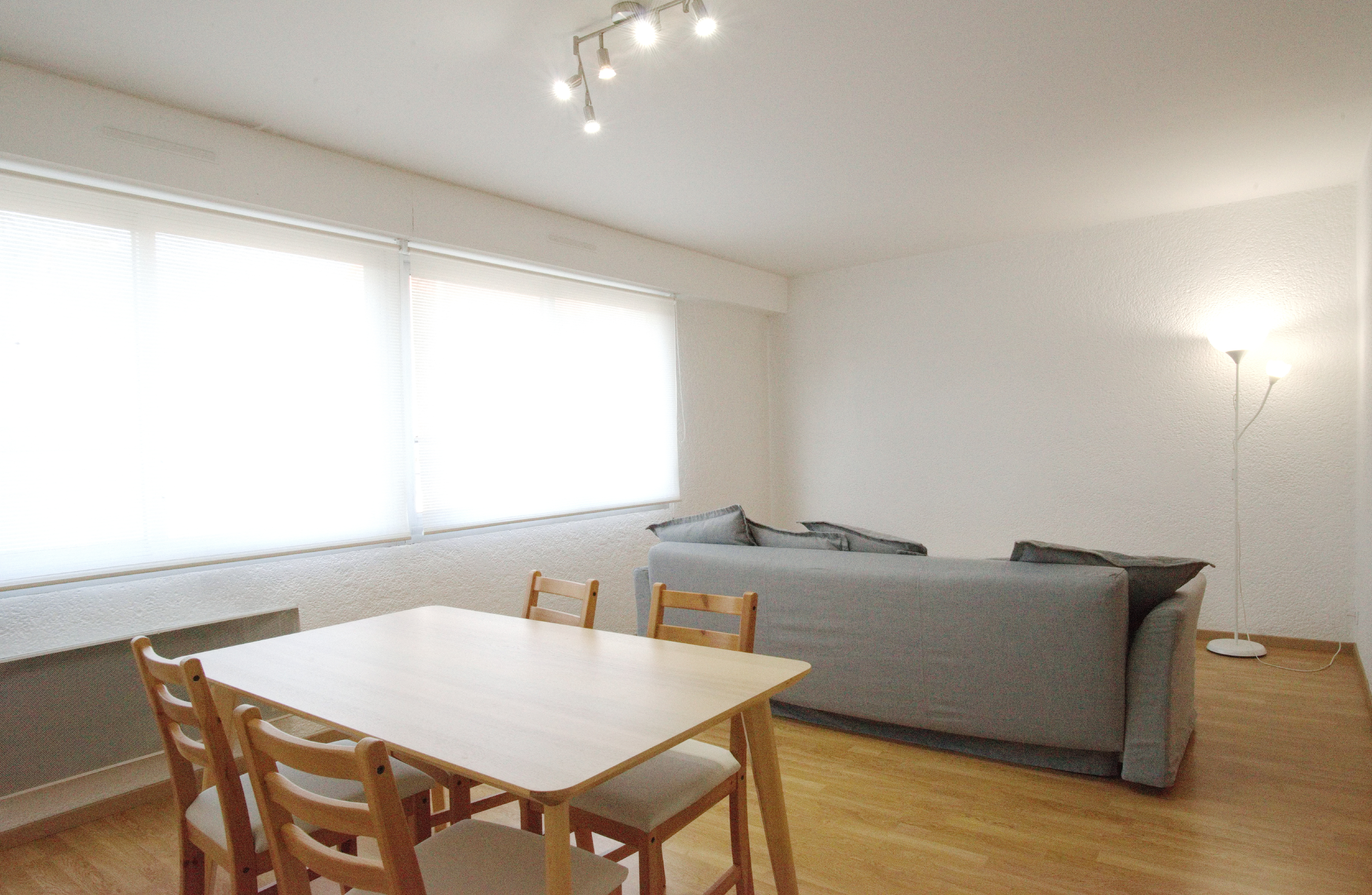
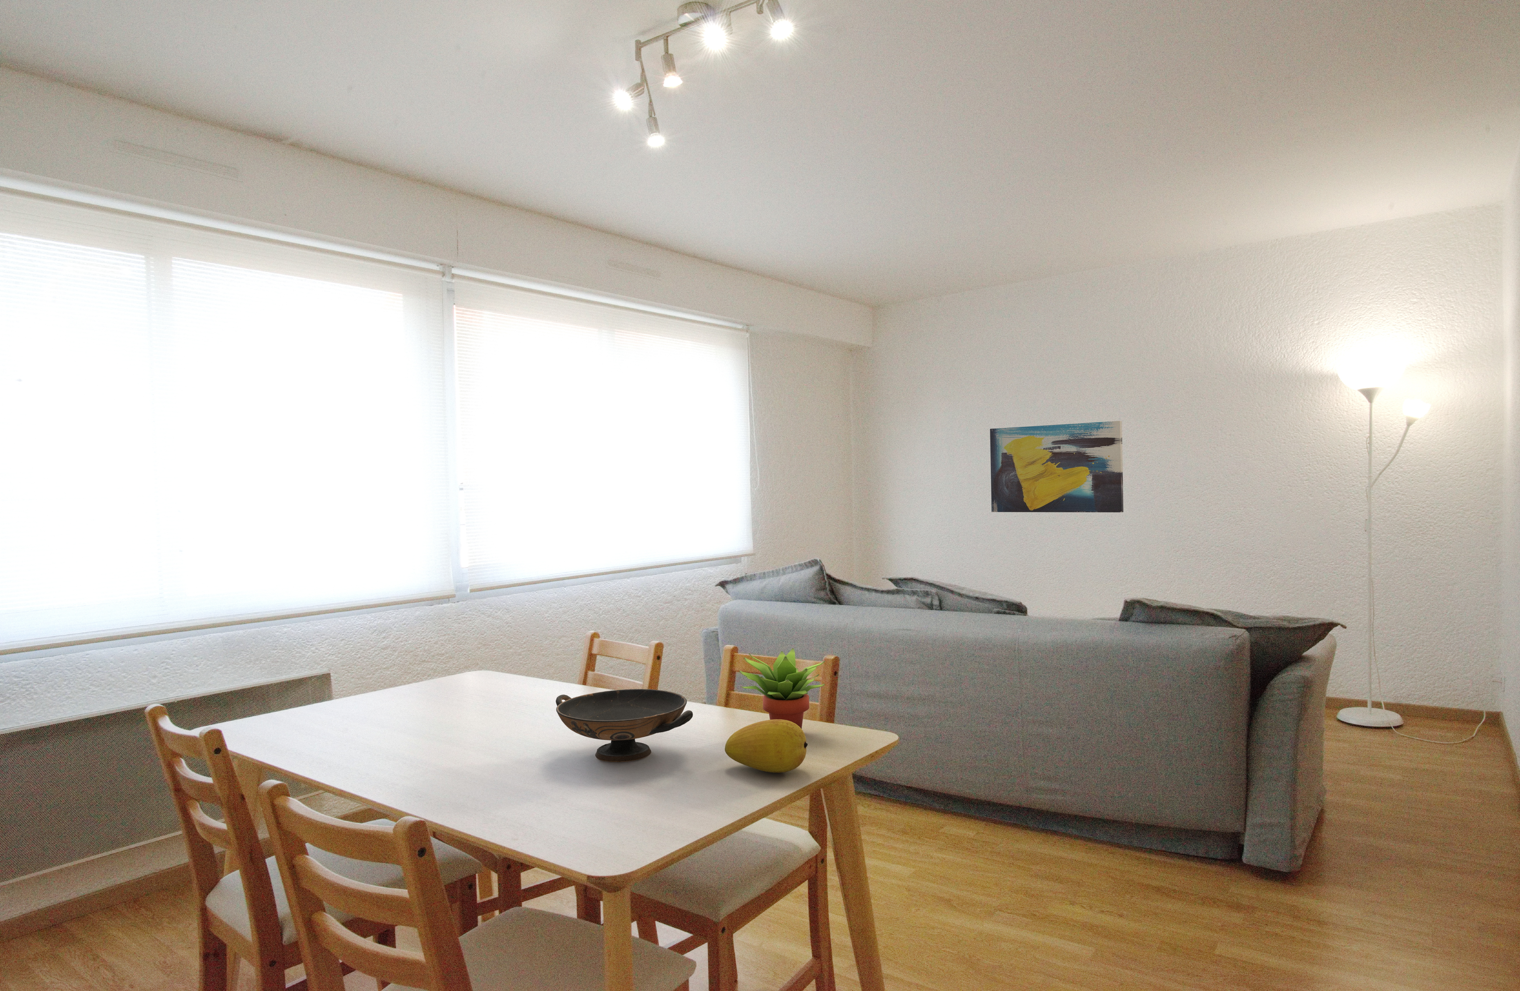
+ succulent plant (782, 691)
+ decorative bowl (623, 727)
+ wall art (1054, 468)
+ fruit (766, 744)
